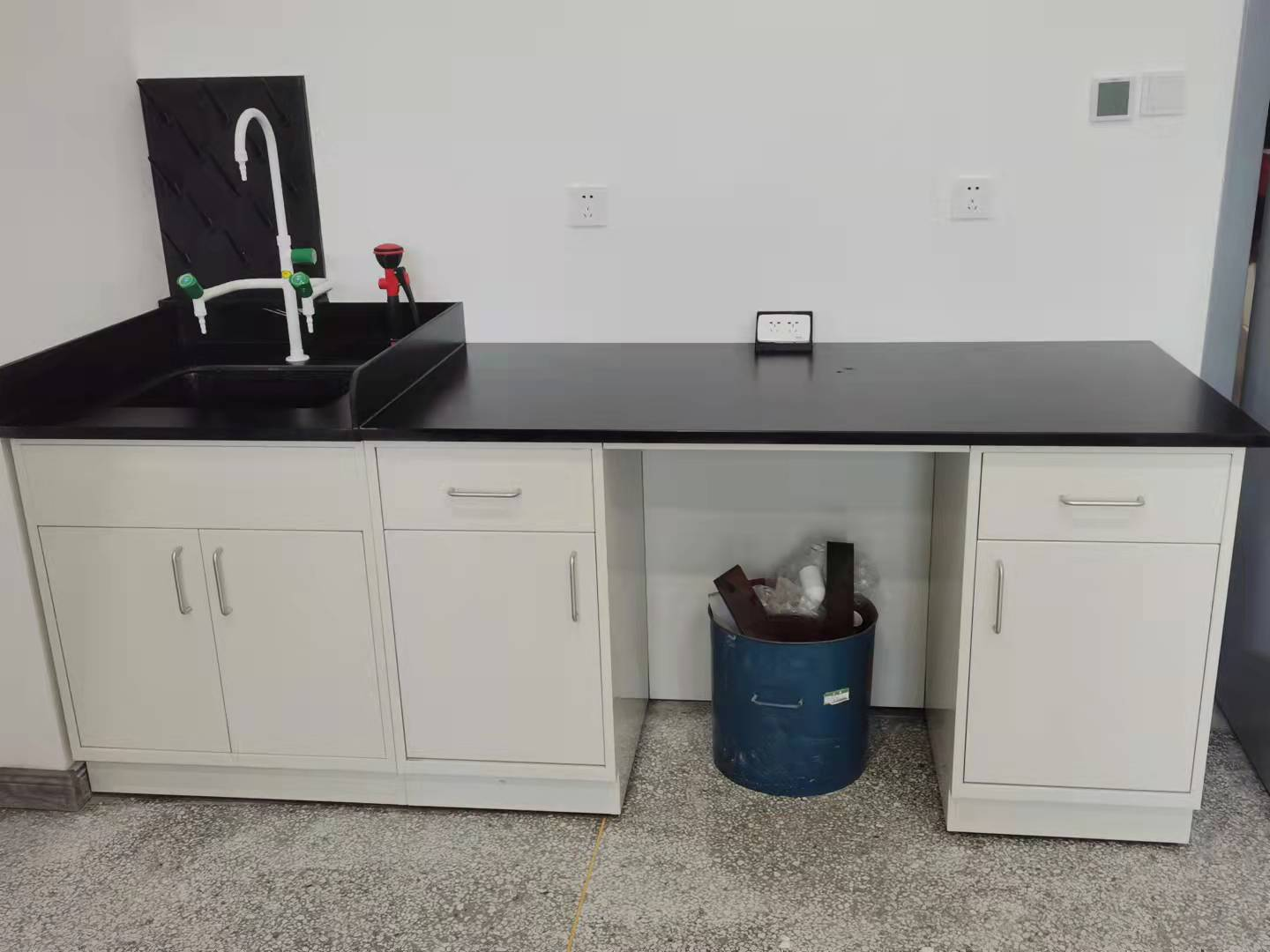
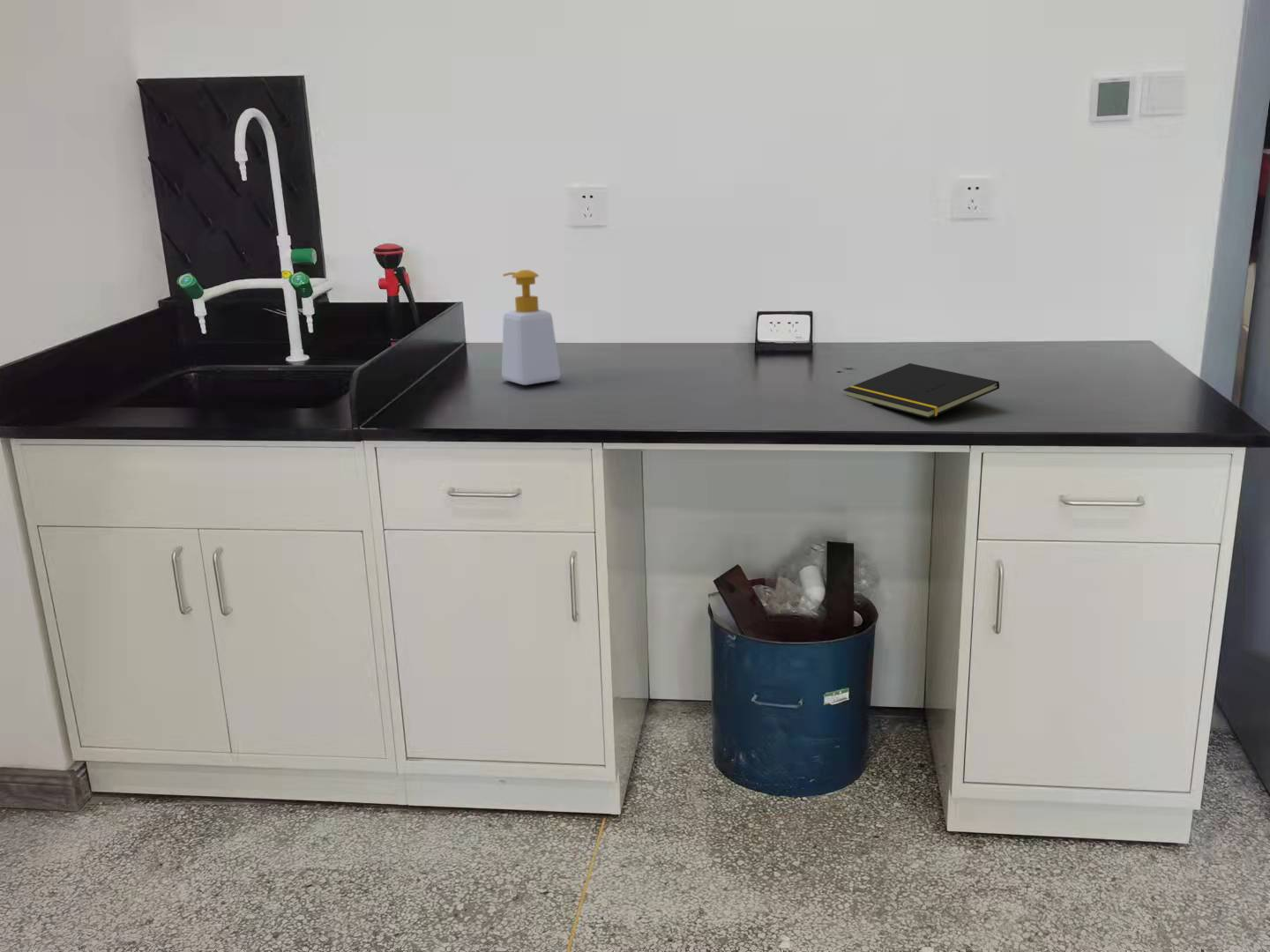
+ soap bottle (522, 324)
+ notepad (919, 389)
